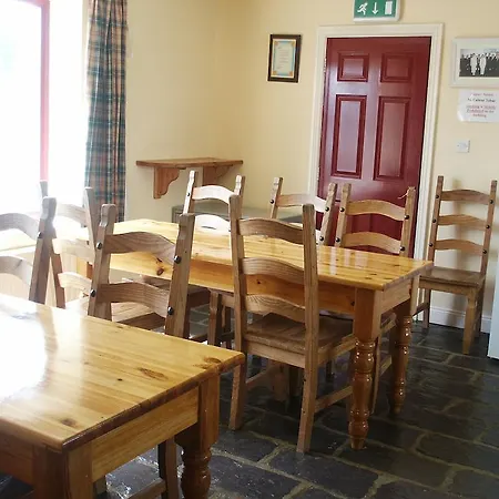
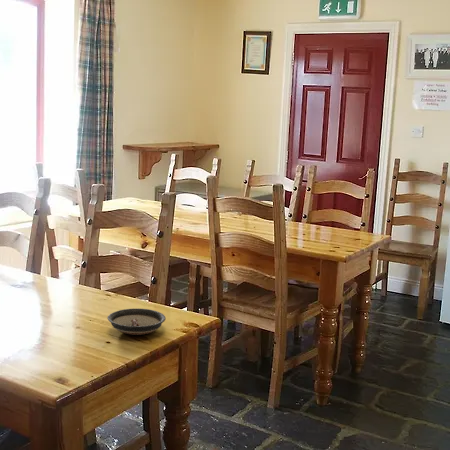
+ saucer (136, 323)
